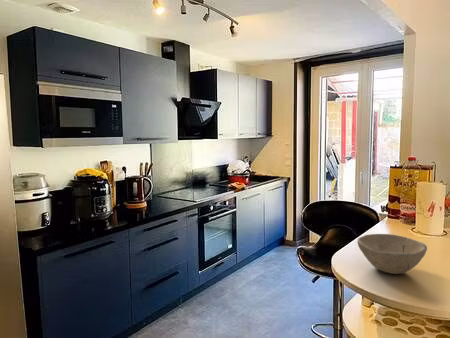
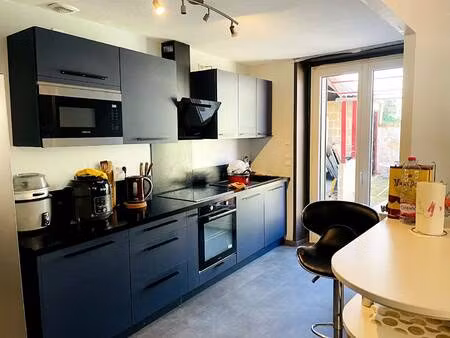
- bowl (390, 255)
